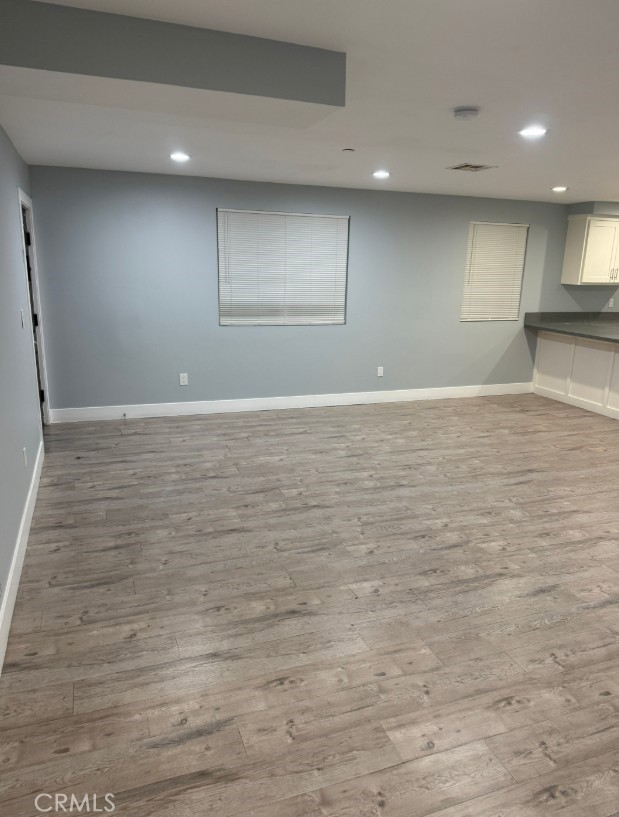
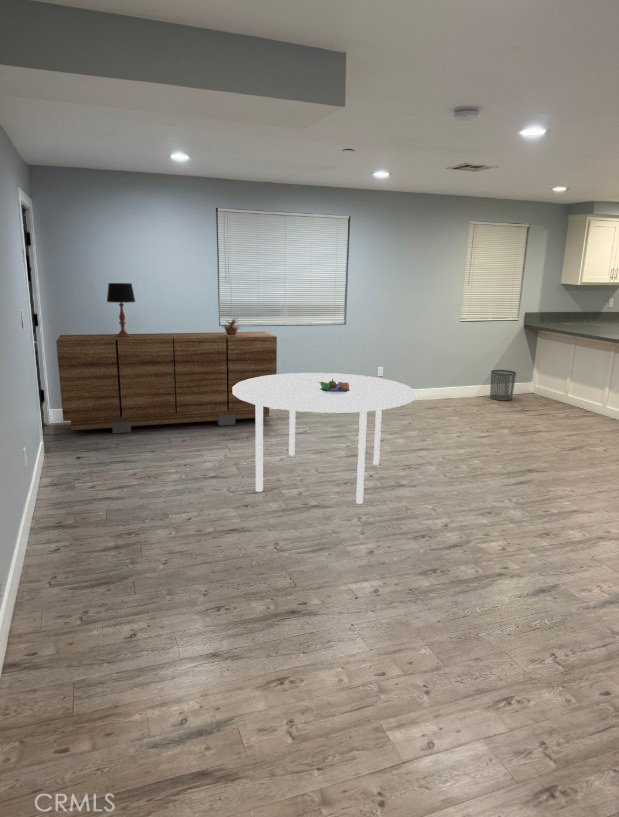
+ sideboard (172, 380)
+ fruit bowl (334, 385)
+ potted plant (231, 324)
+ dining table (325, 412)
+ waste bin (502, 385)
+ table lamp (121, 310)
